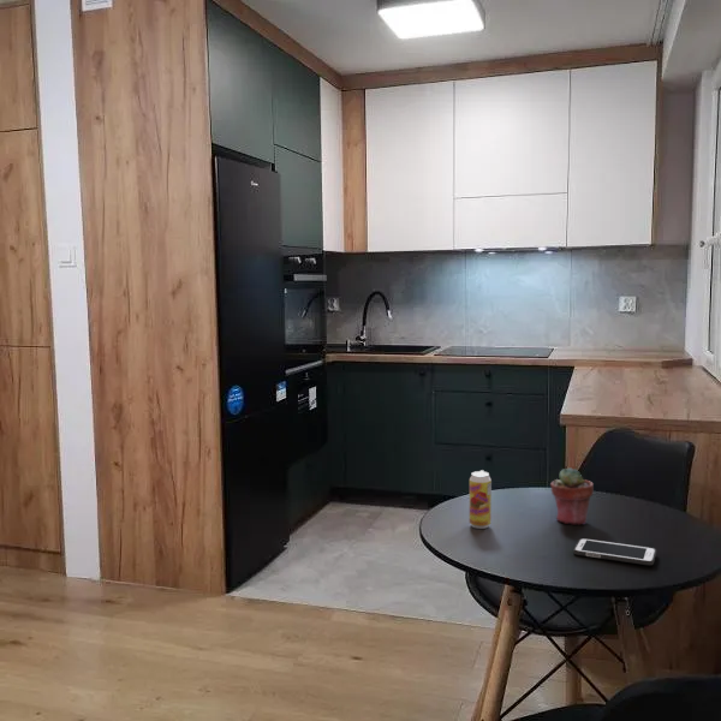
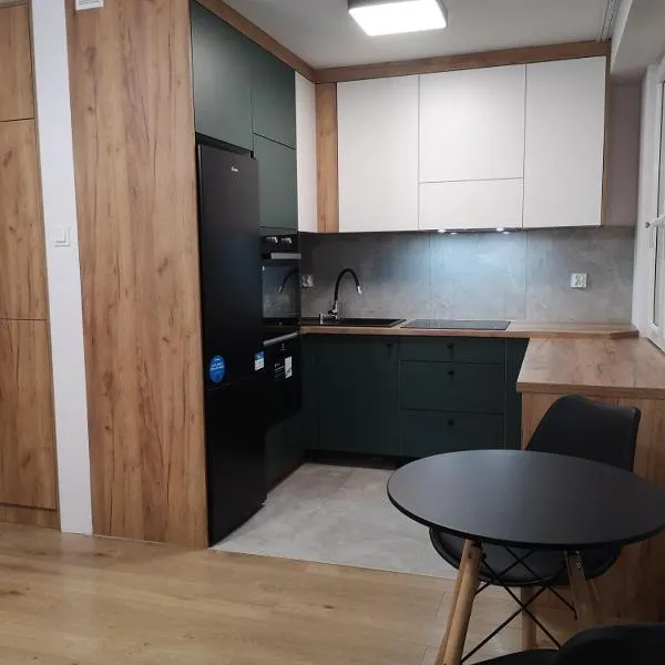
- beverage can (479, 497)
- potted succulent (571, 494)
- cell phone (614, 550)
